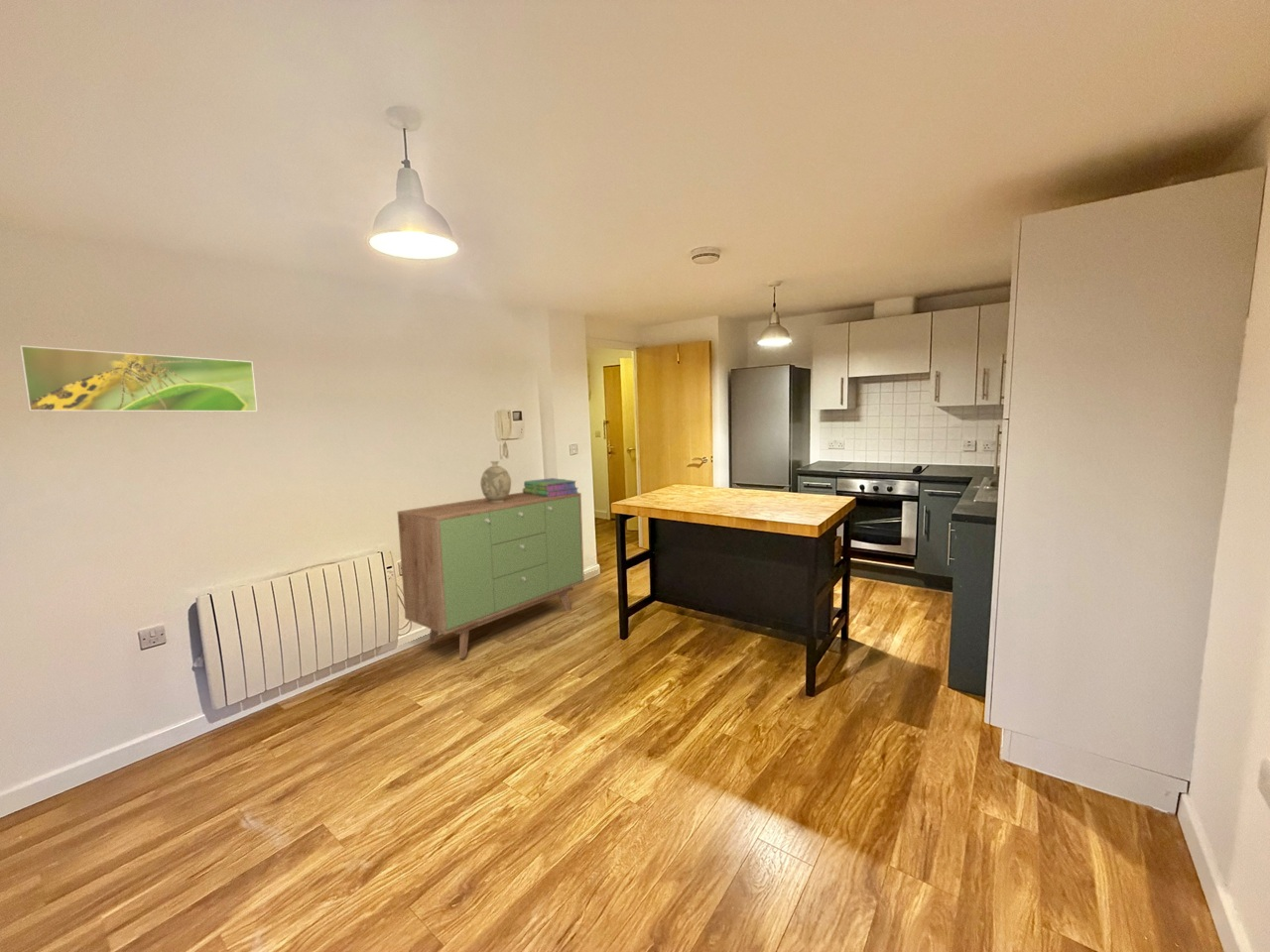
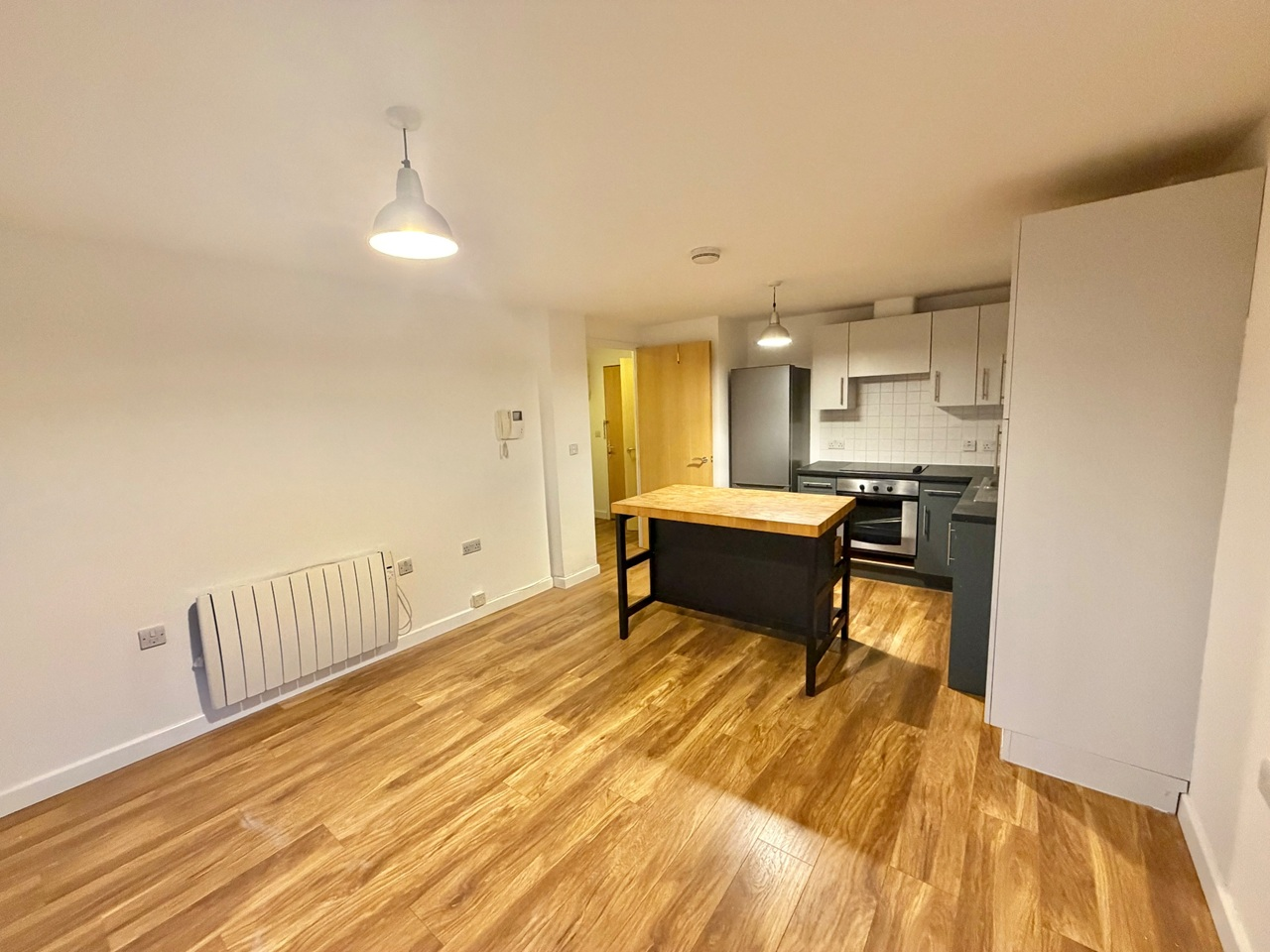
- sideboard (502, 564)
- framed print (154, 383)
- stack of books (550, 486)
- decorative vase (495, 481)
